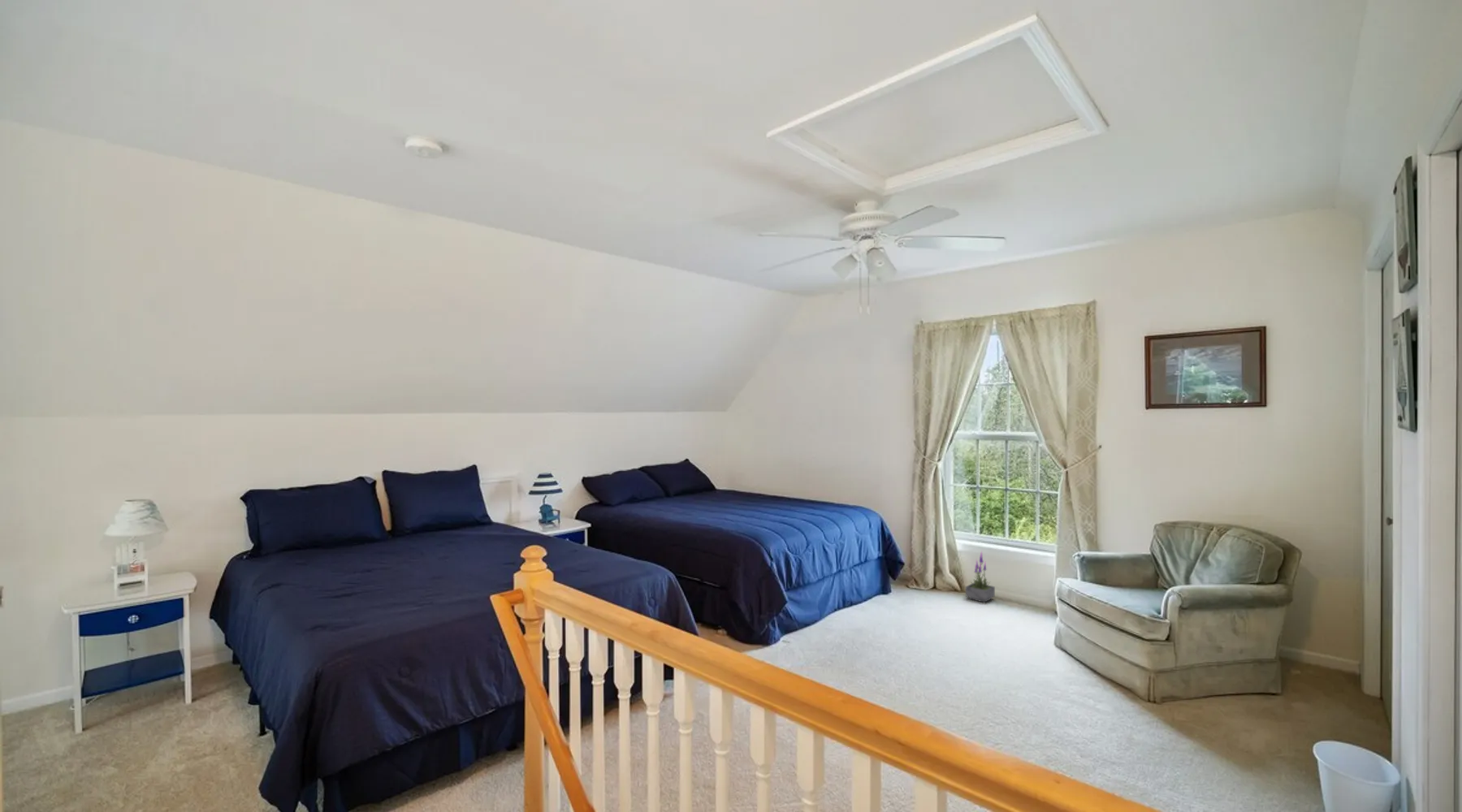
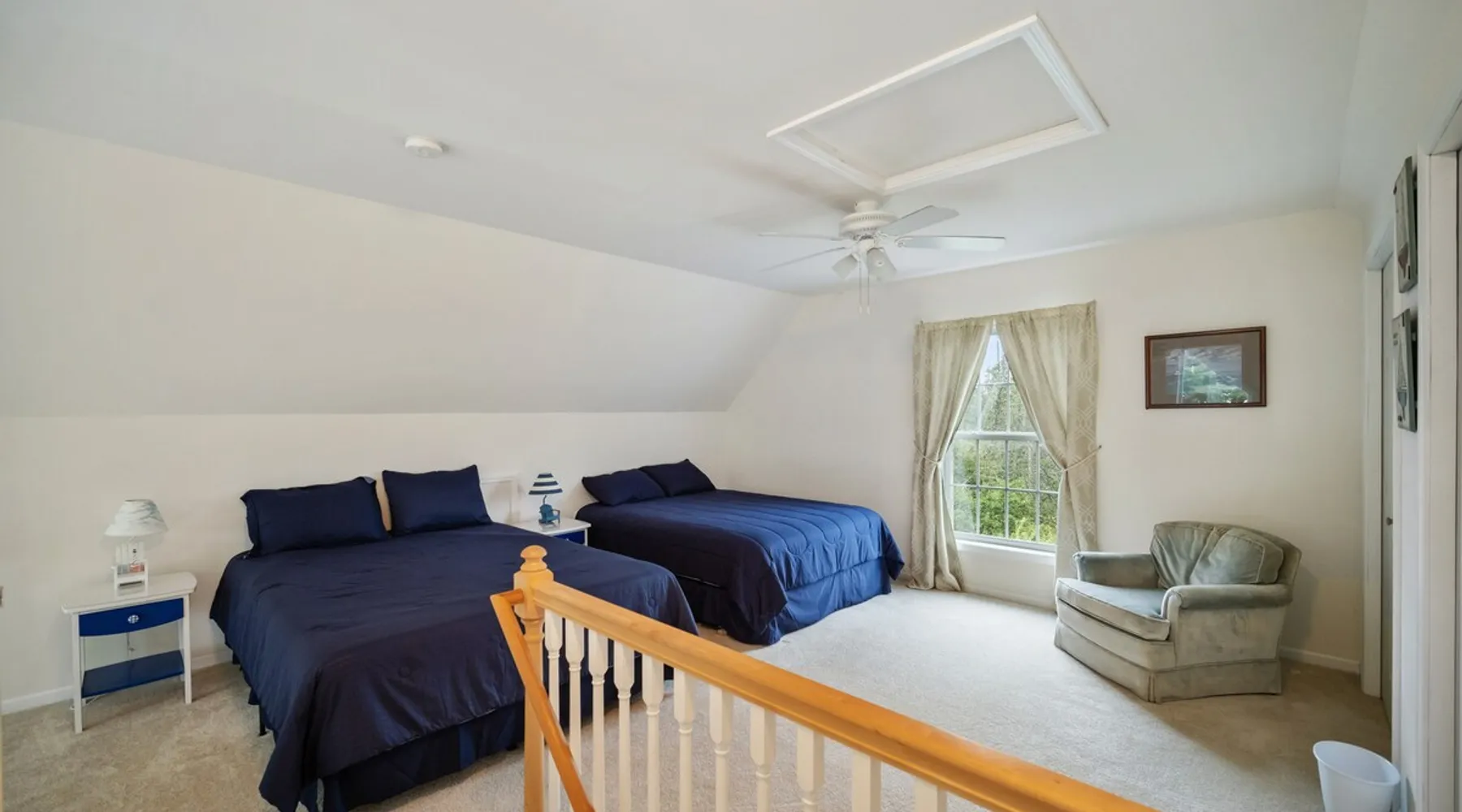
- potted plant (980, 574)
